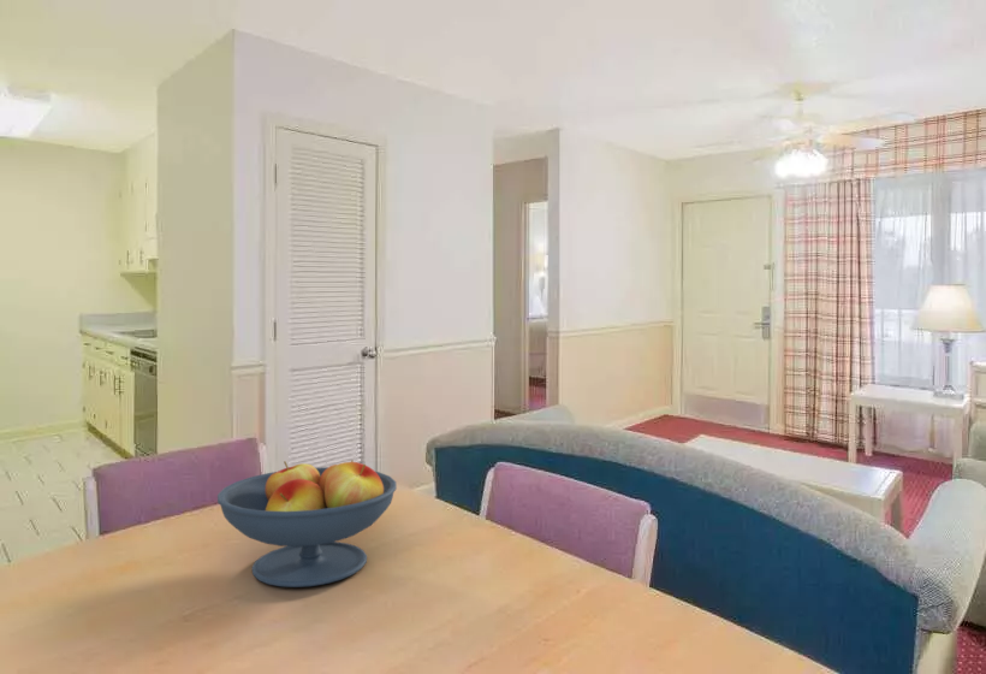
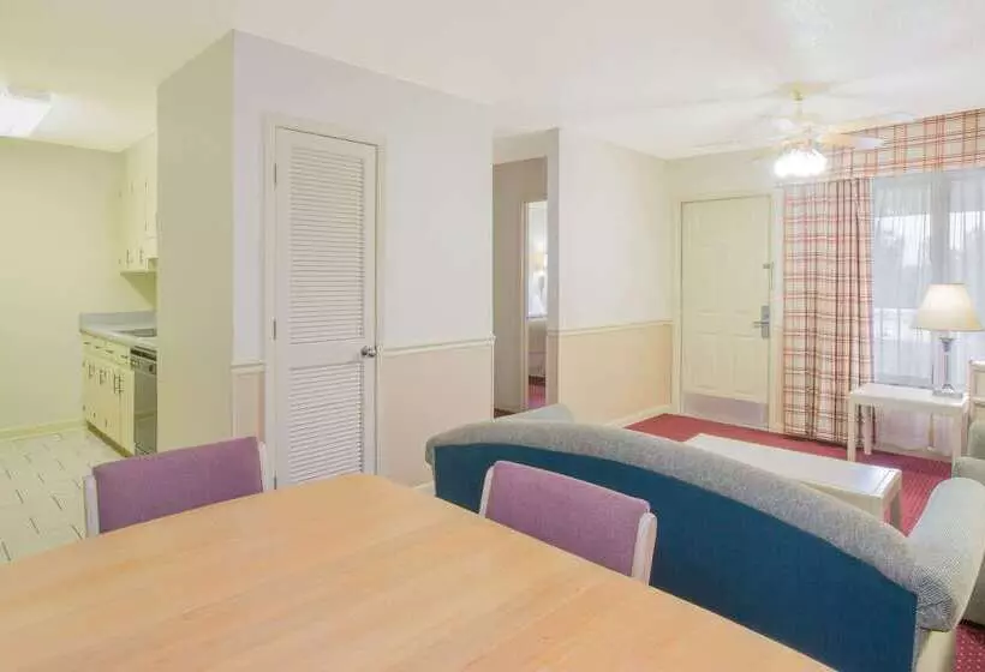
- fruit bowl (310, 512)
